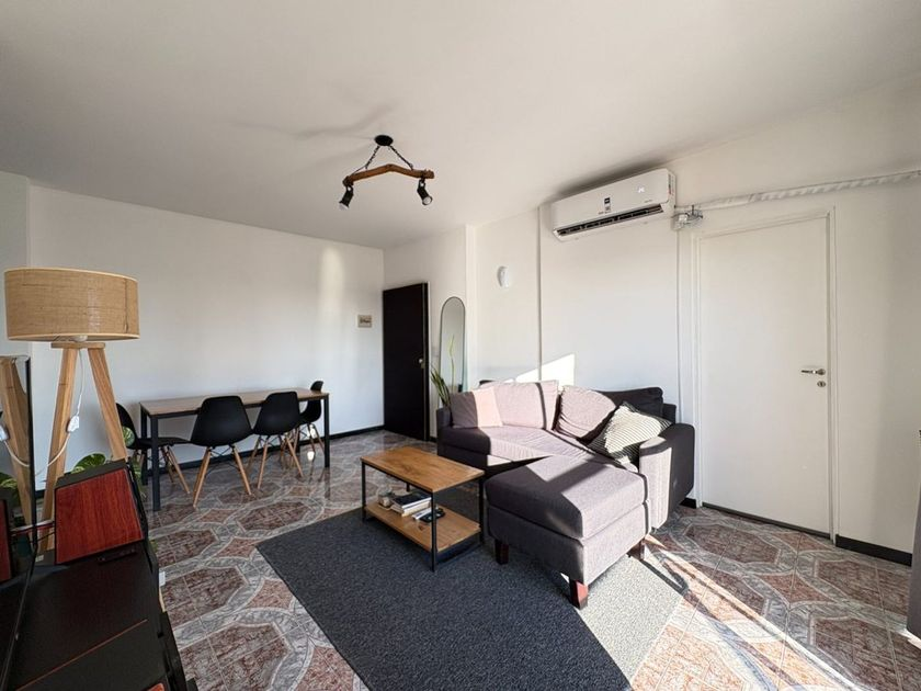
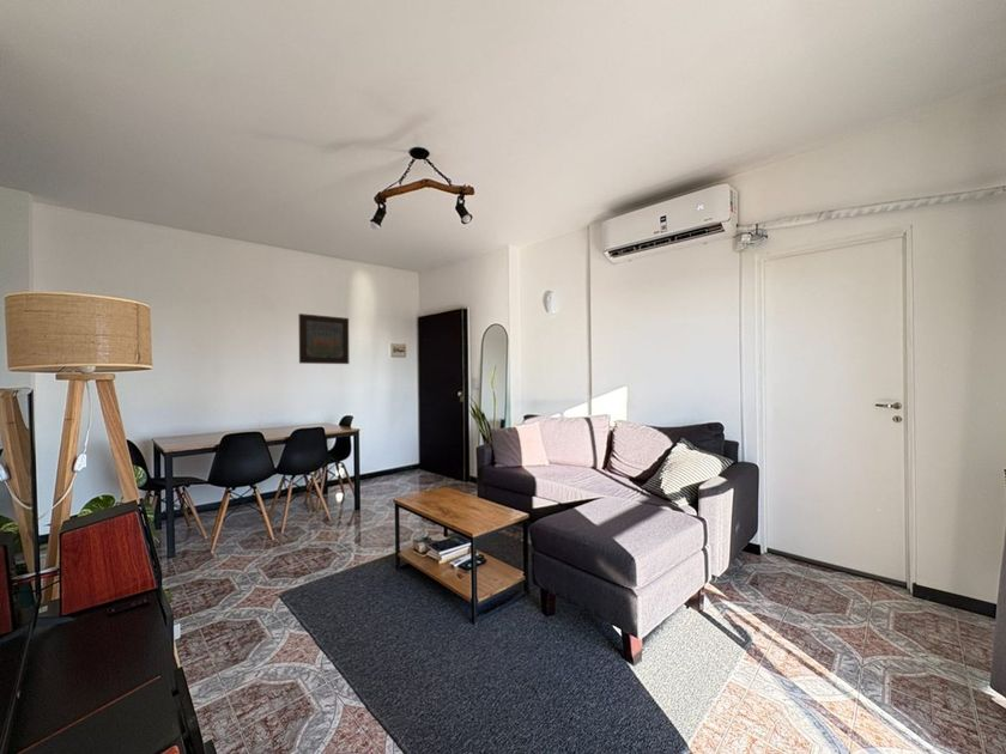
+ wall art (325, 340)
